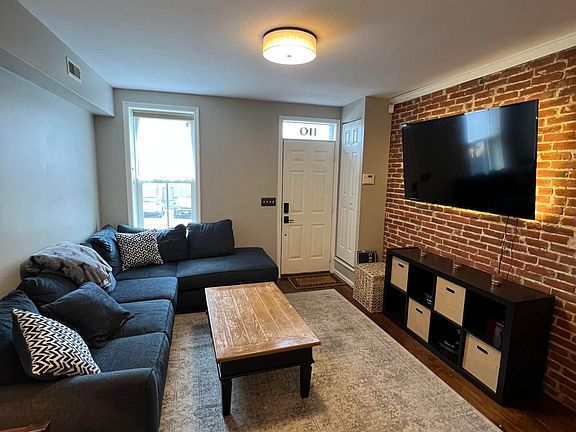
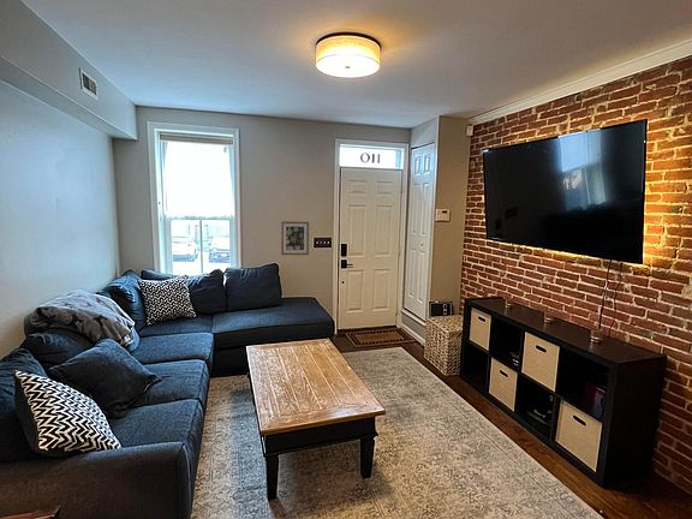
+ wall art (294, 238)
